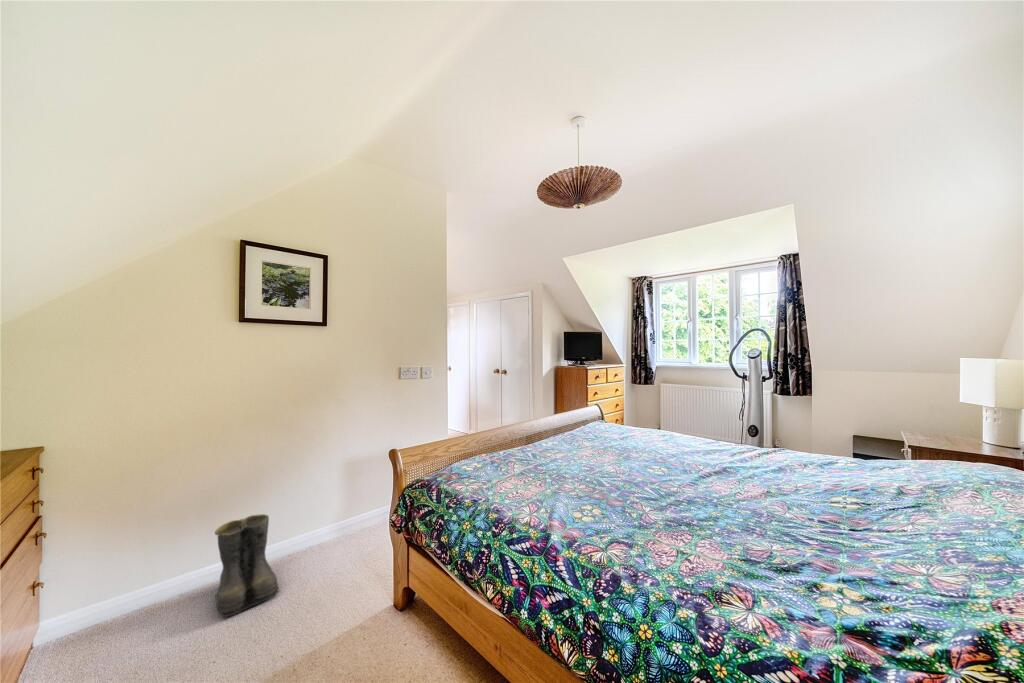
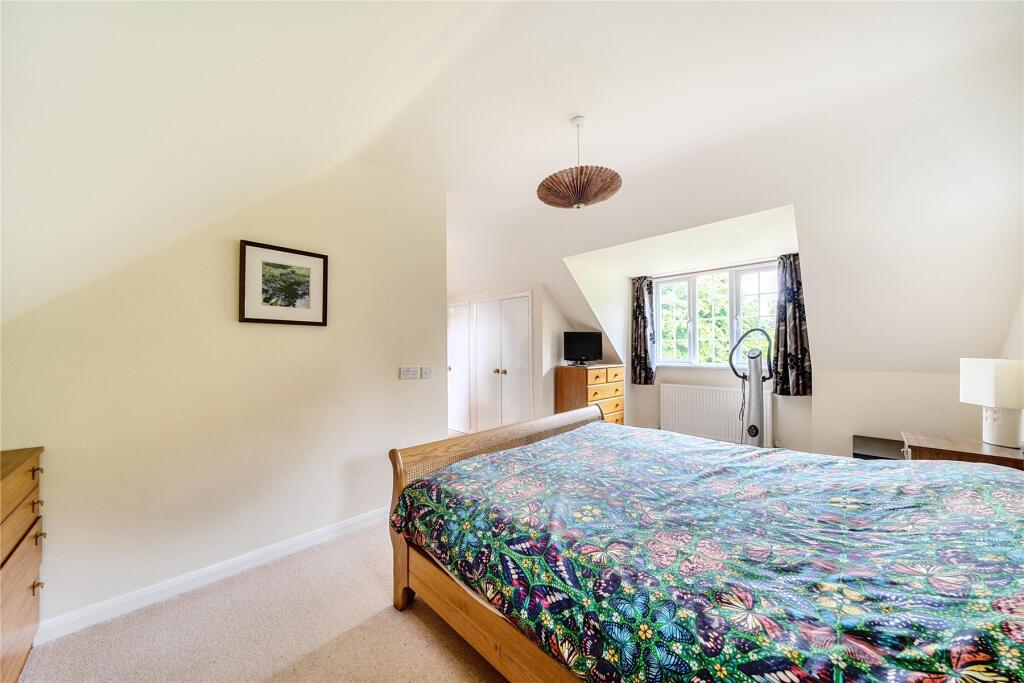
- boots (245, 559)
